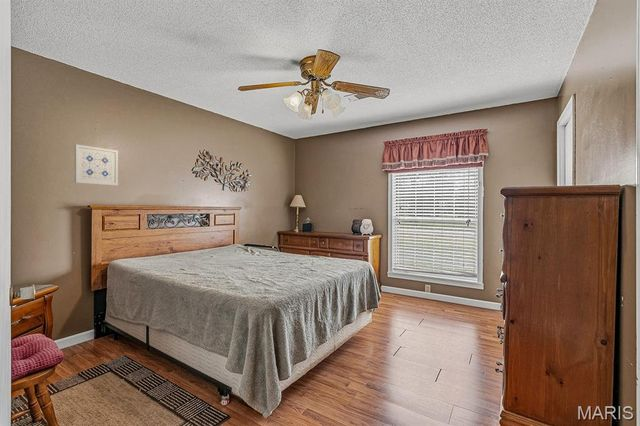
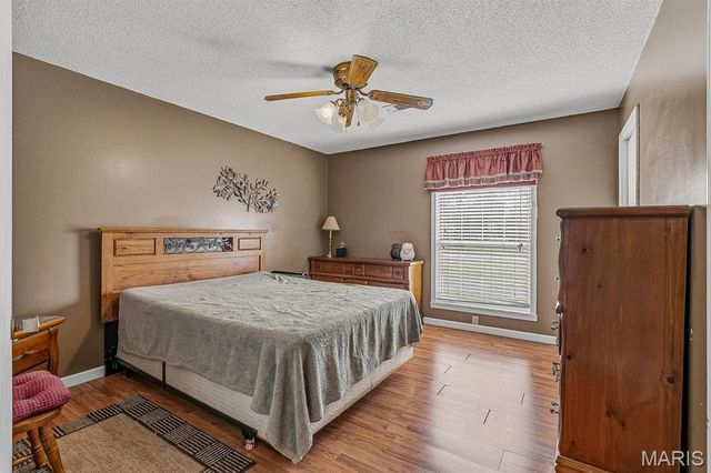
- wall art (97, 165)
